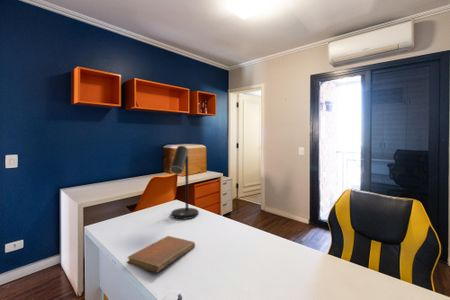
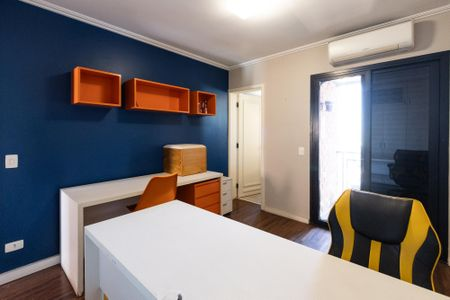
- desk lamp (185, 180)
- notebook (163, 251)
